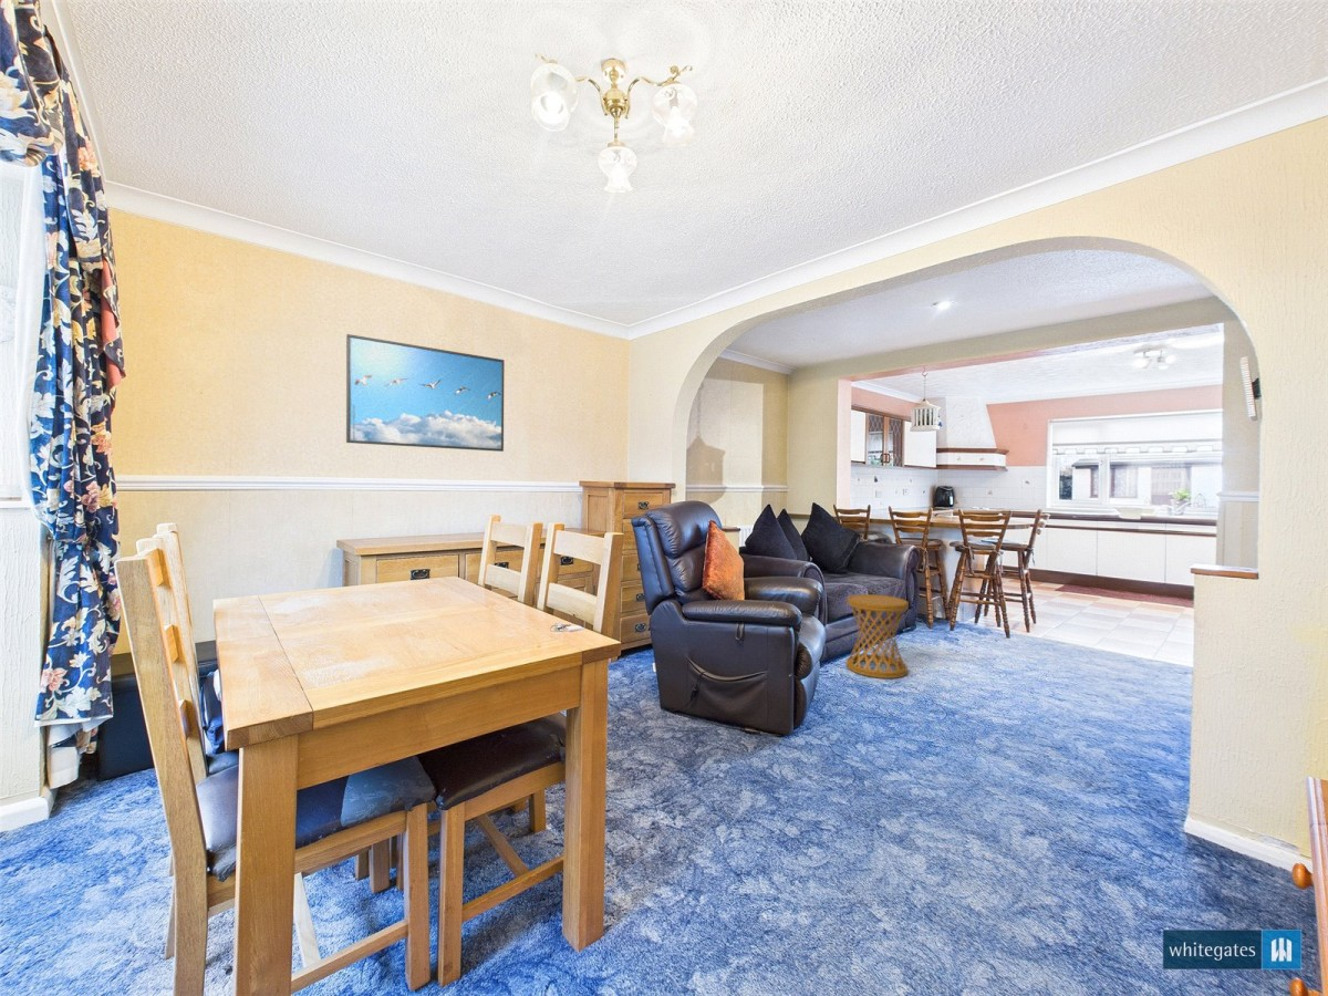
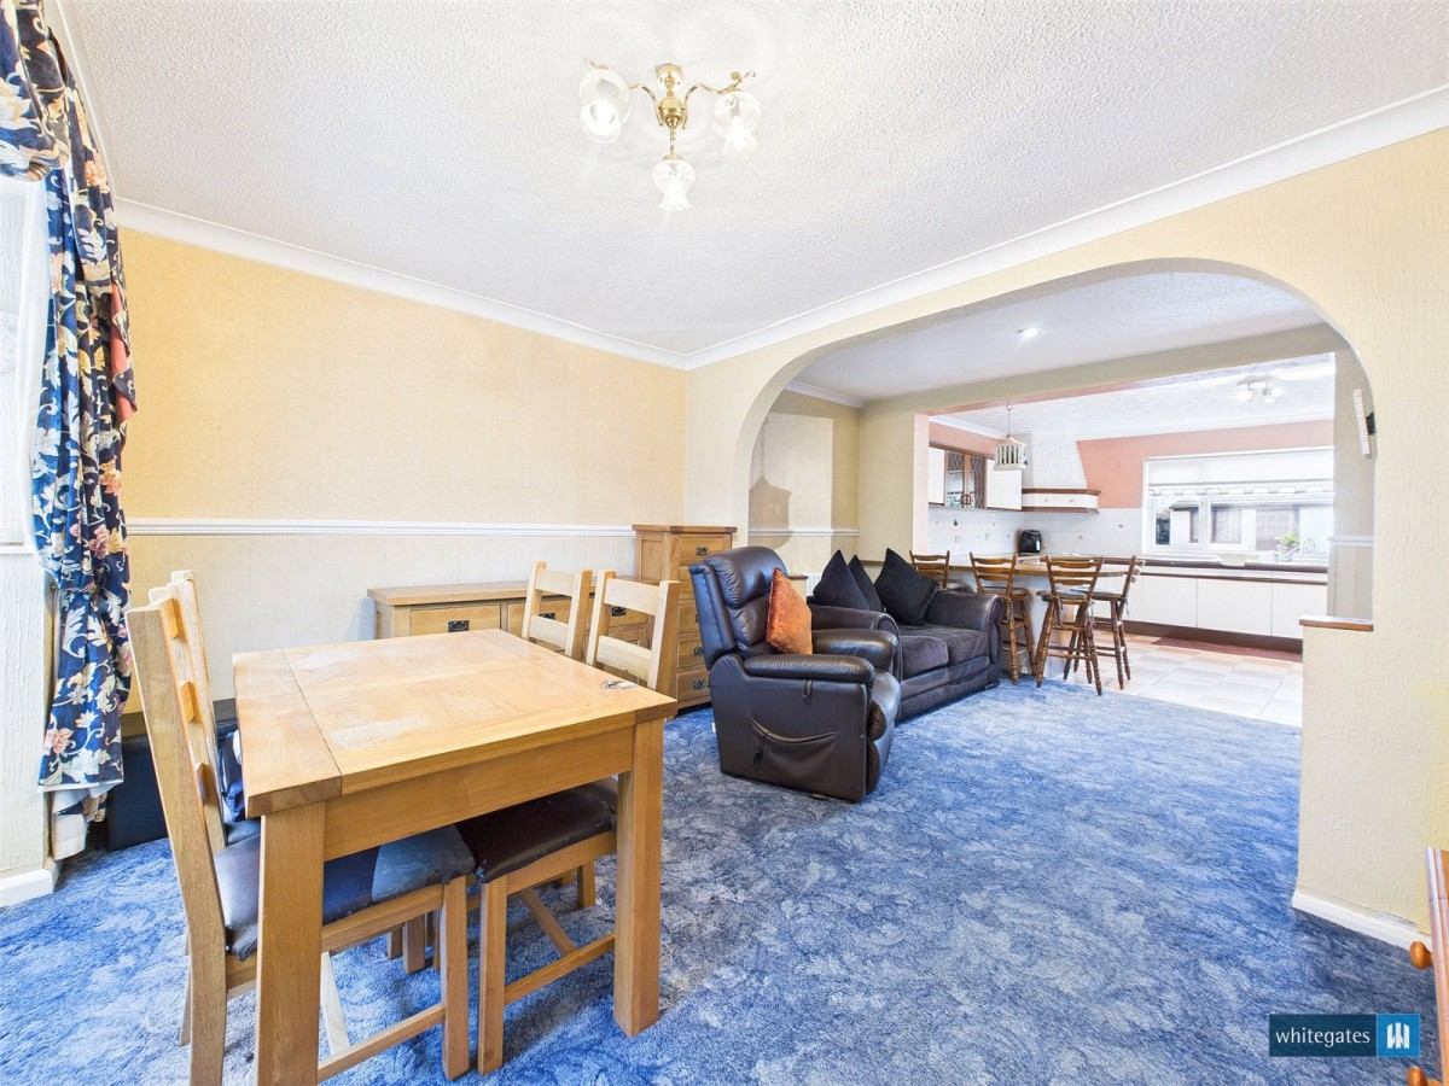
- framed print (432, 397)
- side table (875, 634)
